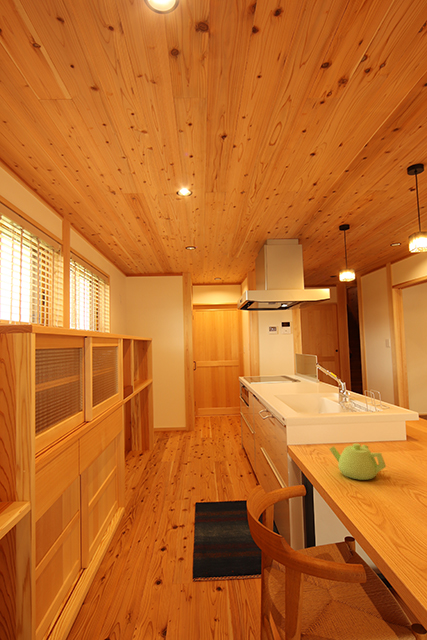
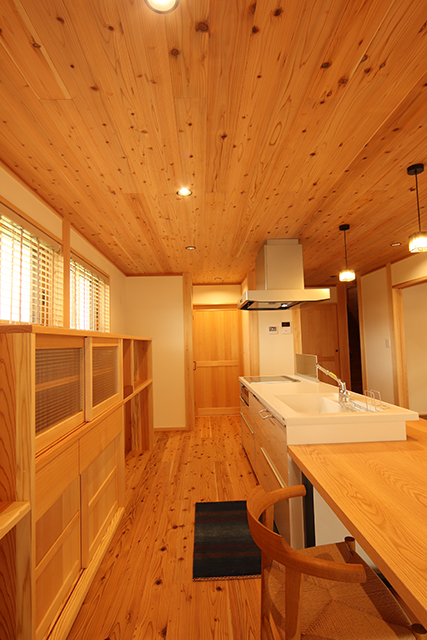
- teapot (357, 457)
